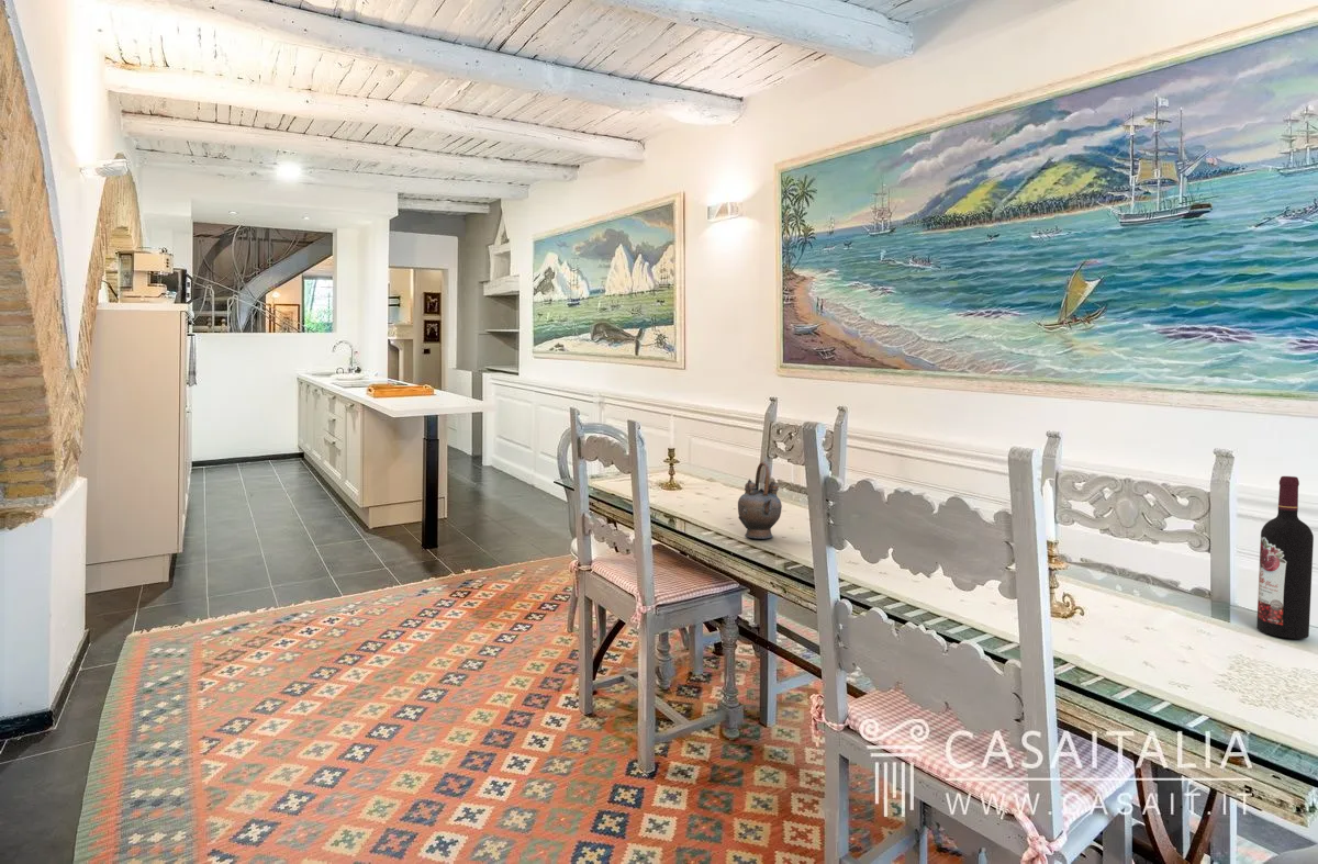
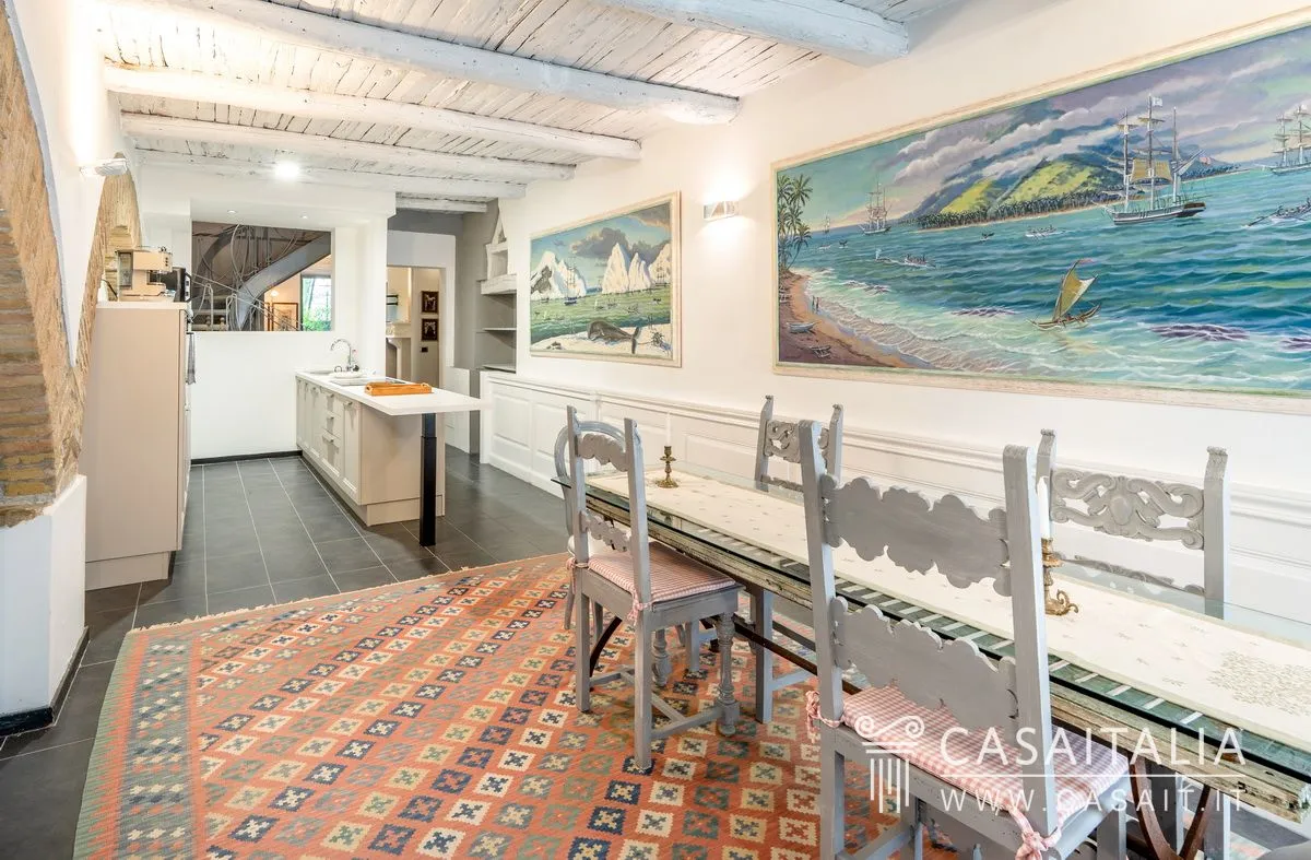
- wine bottle (1285, 554)
- teapot (760, 500)
